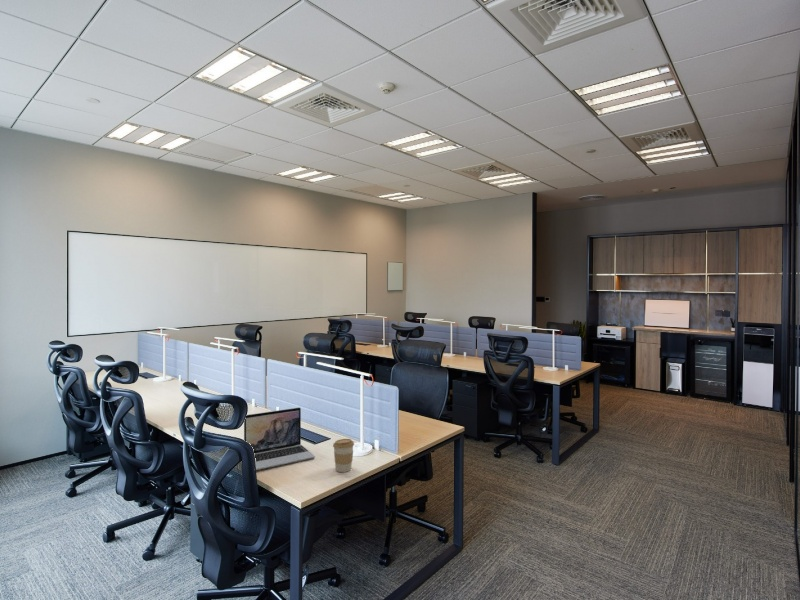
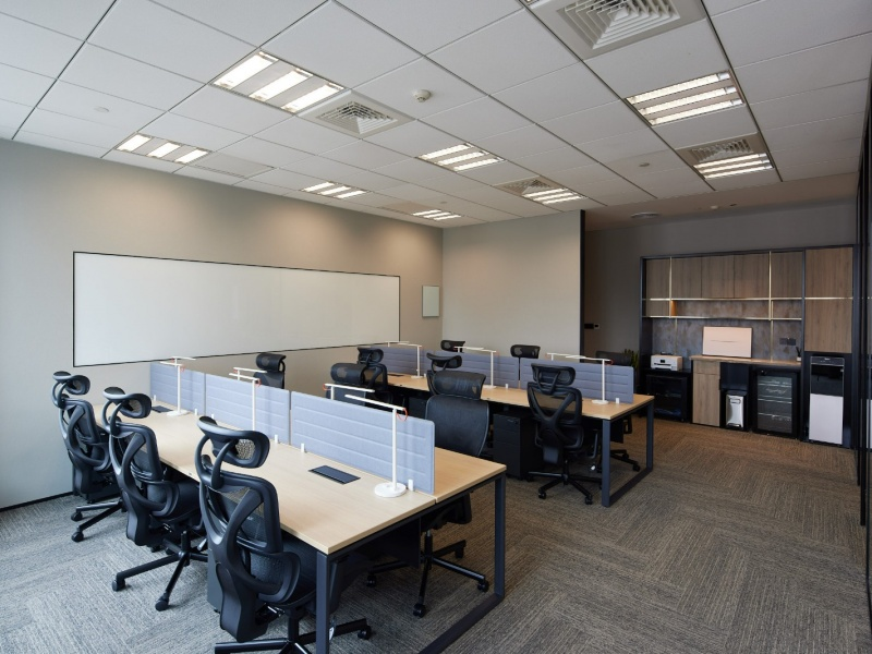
- laptop (279, 436)
- coffee cup (343, 454)
